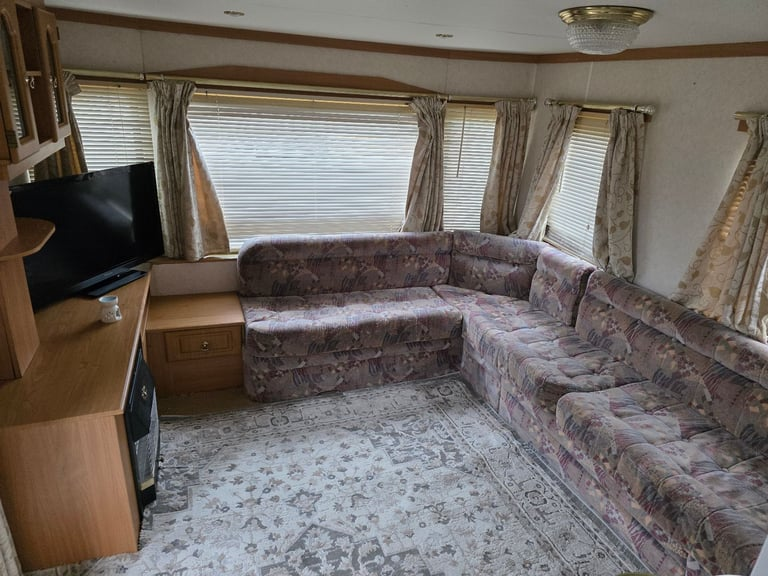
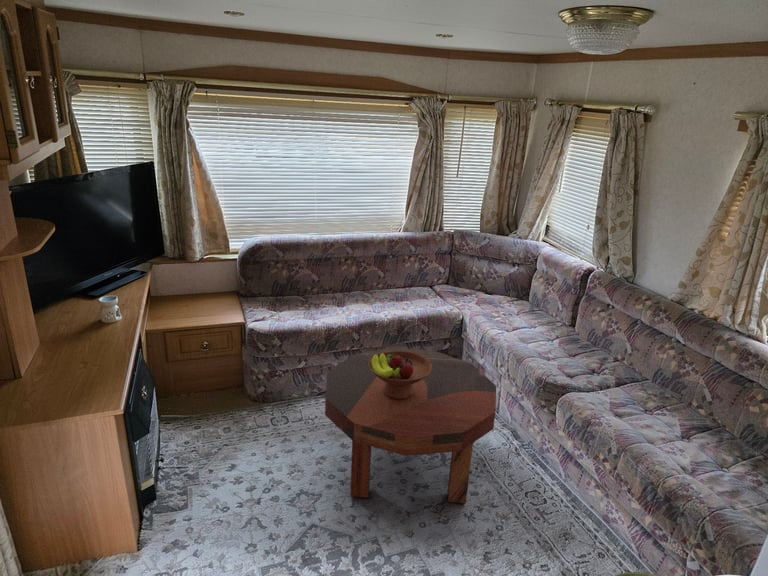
+ fruit bowl (399, 372)
+ coffee table (408, 423)
